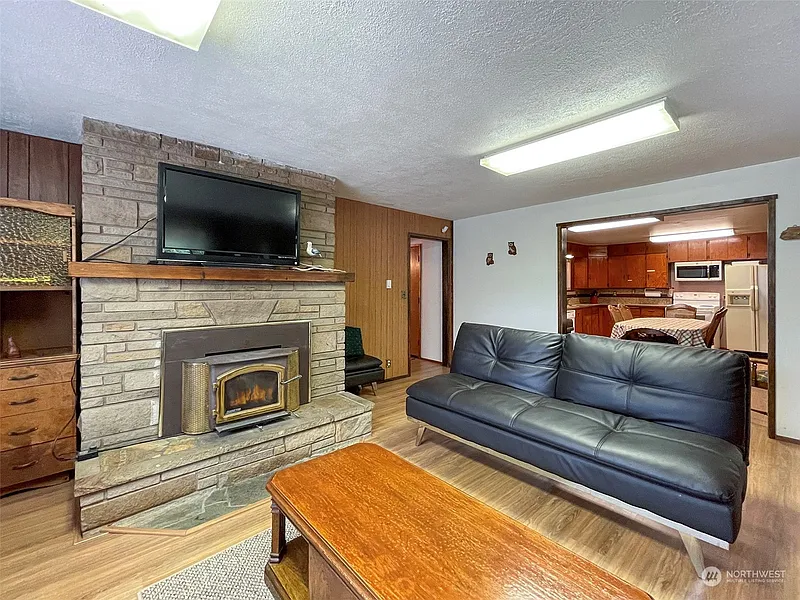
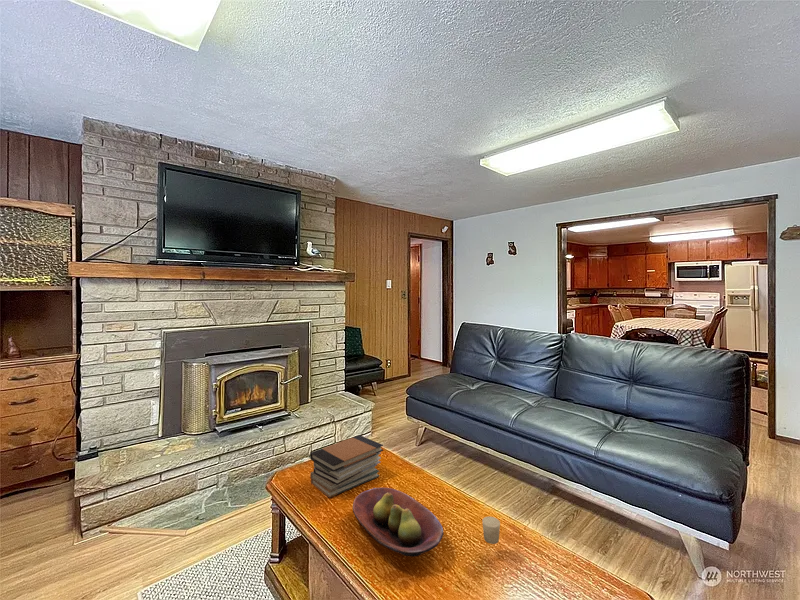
+ candle (491, 537)
+ fruit bowl (395, 516)
+ book stack (347, 463)
